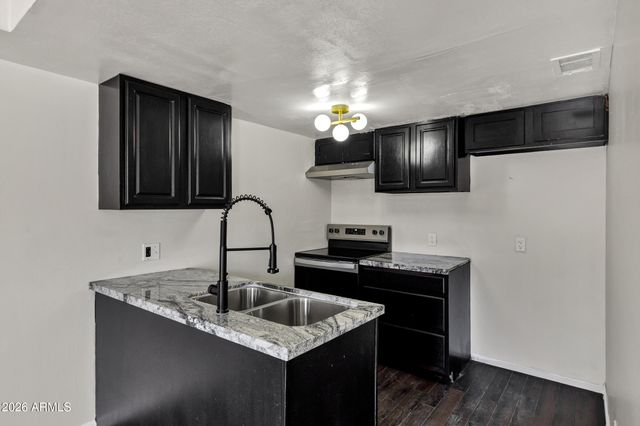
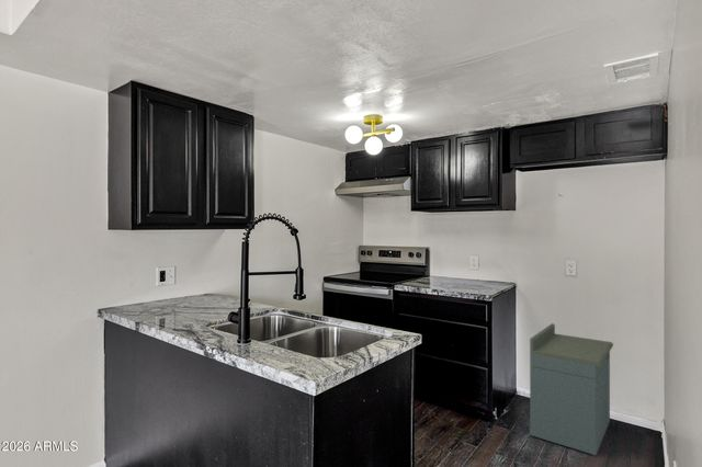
+ storage cabinet (573, 381)
